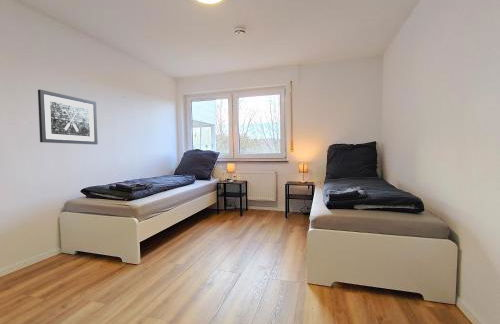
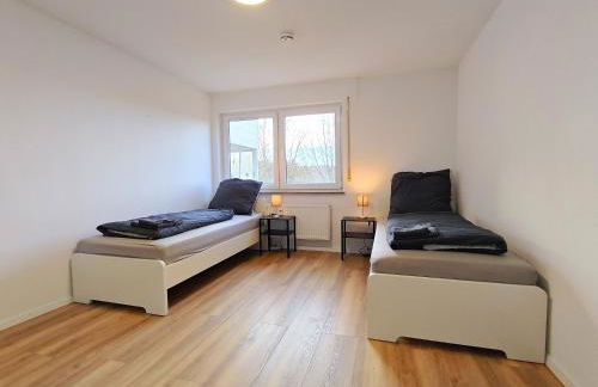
- wall art (71, 120)
